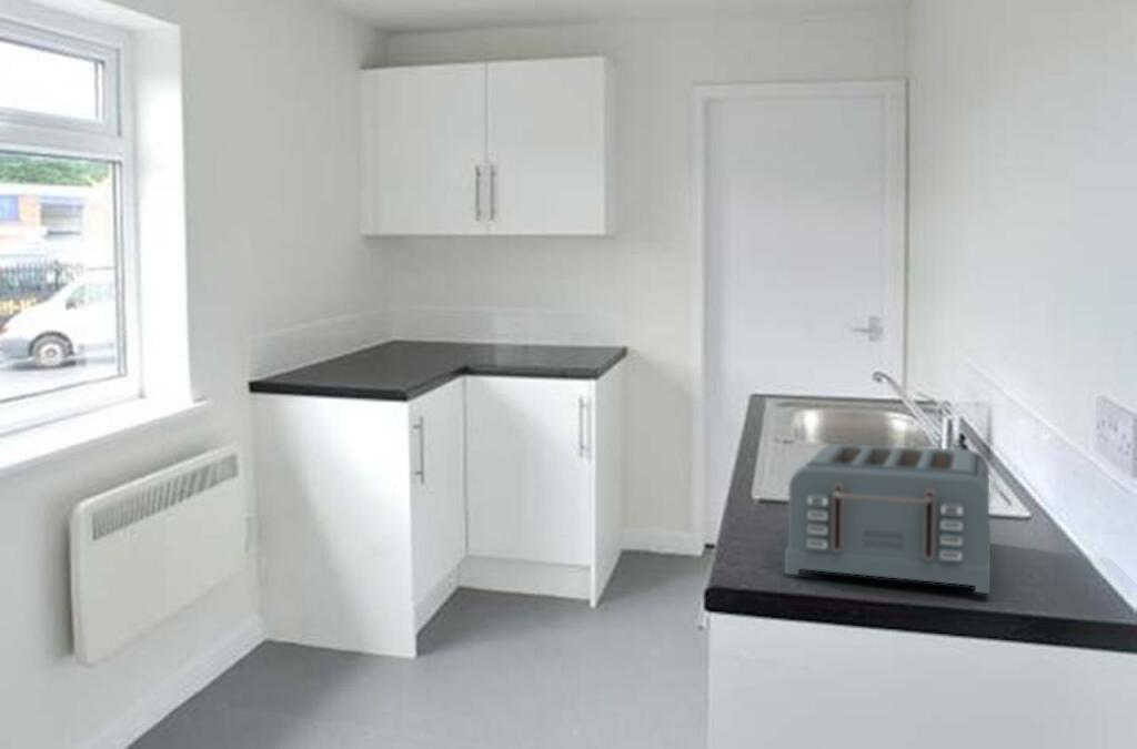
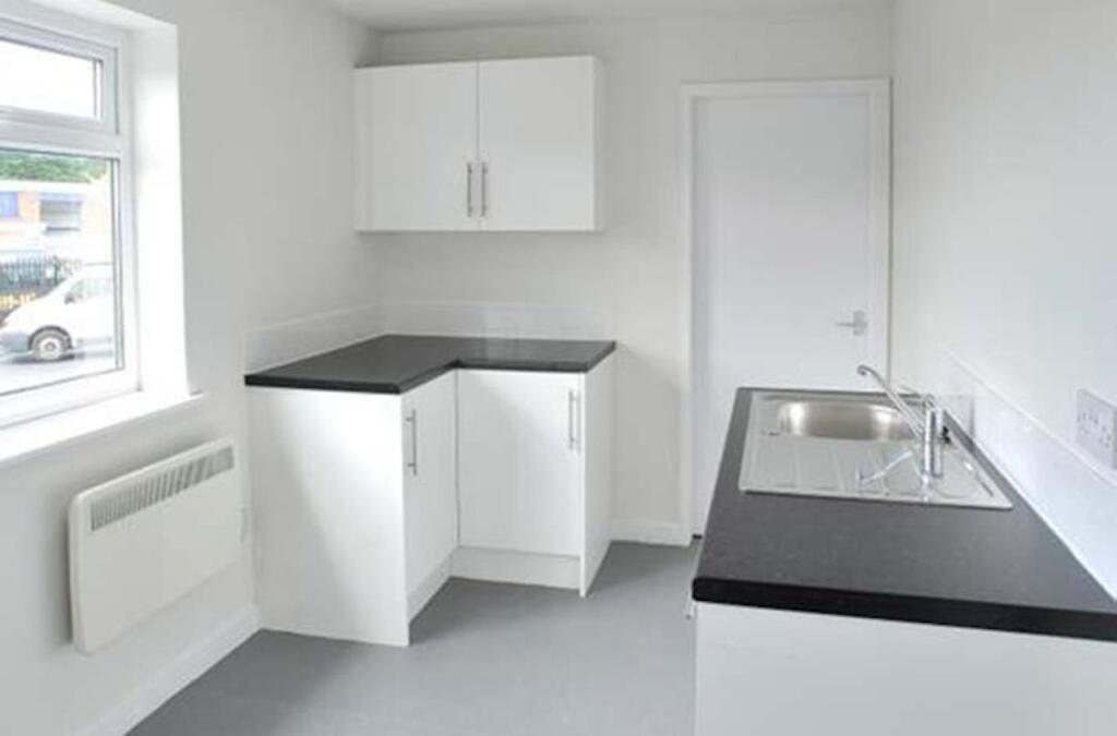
- toaster (892, 509)
